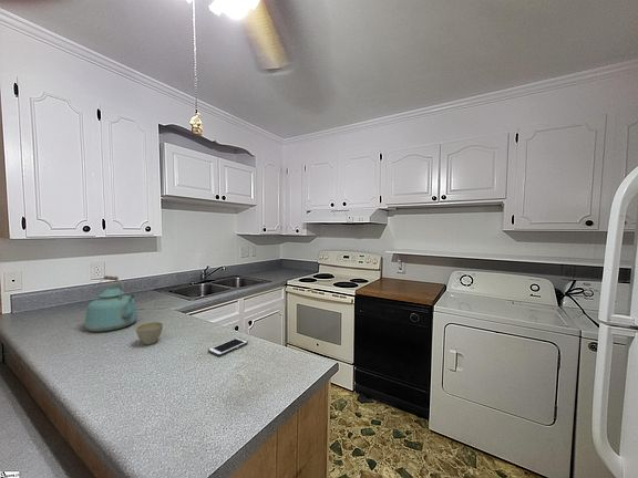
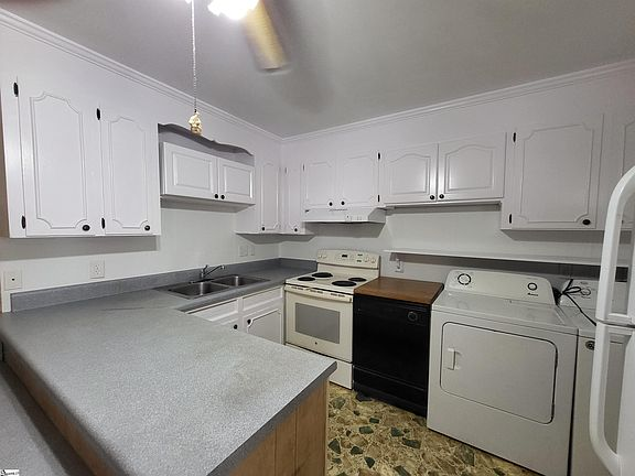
- flower pot (150, 333)
- kettle (114, 301)
- cell phone (228, 345)
